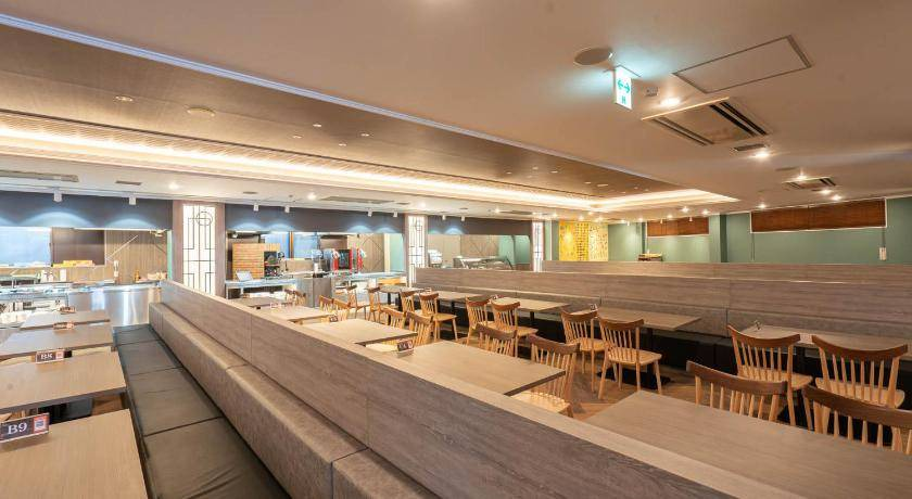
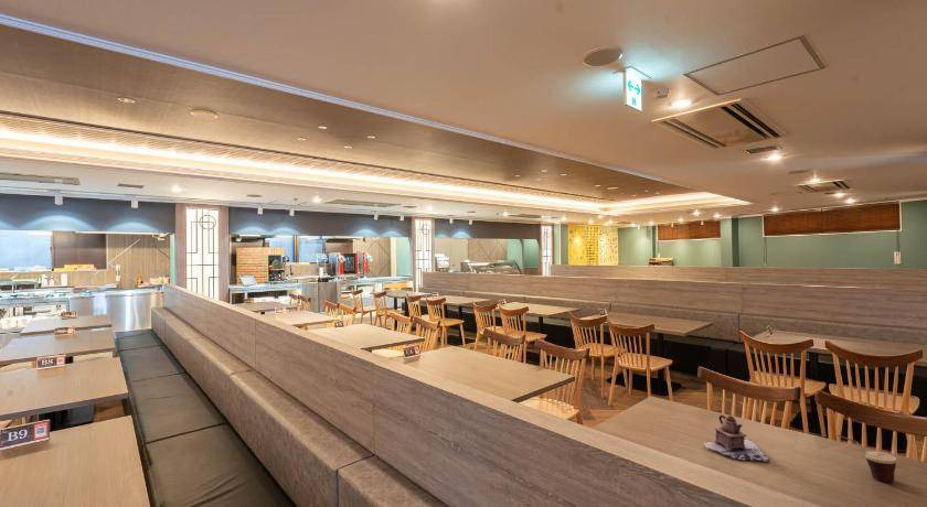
+ teapot (732, 432)
+ cup (866, 457)
